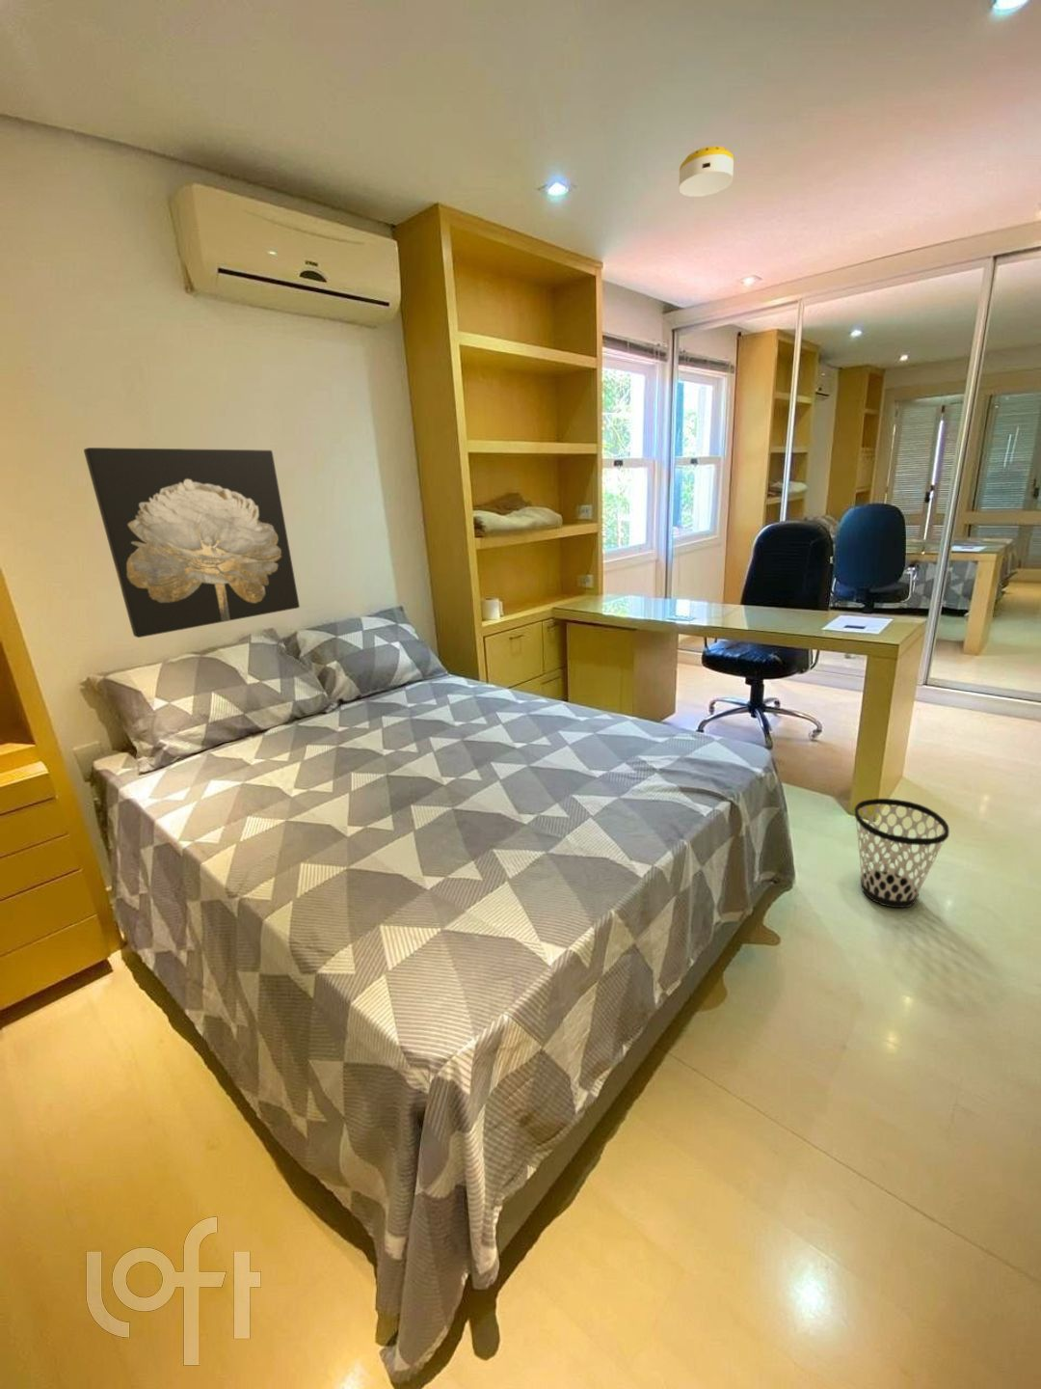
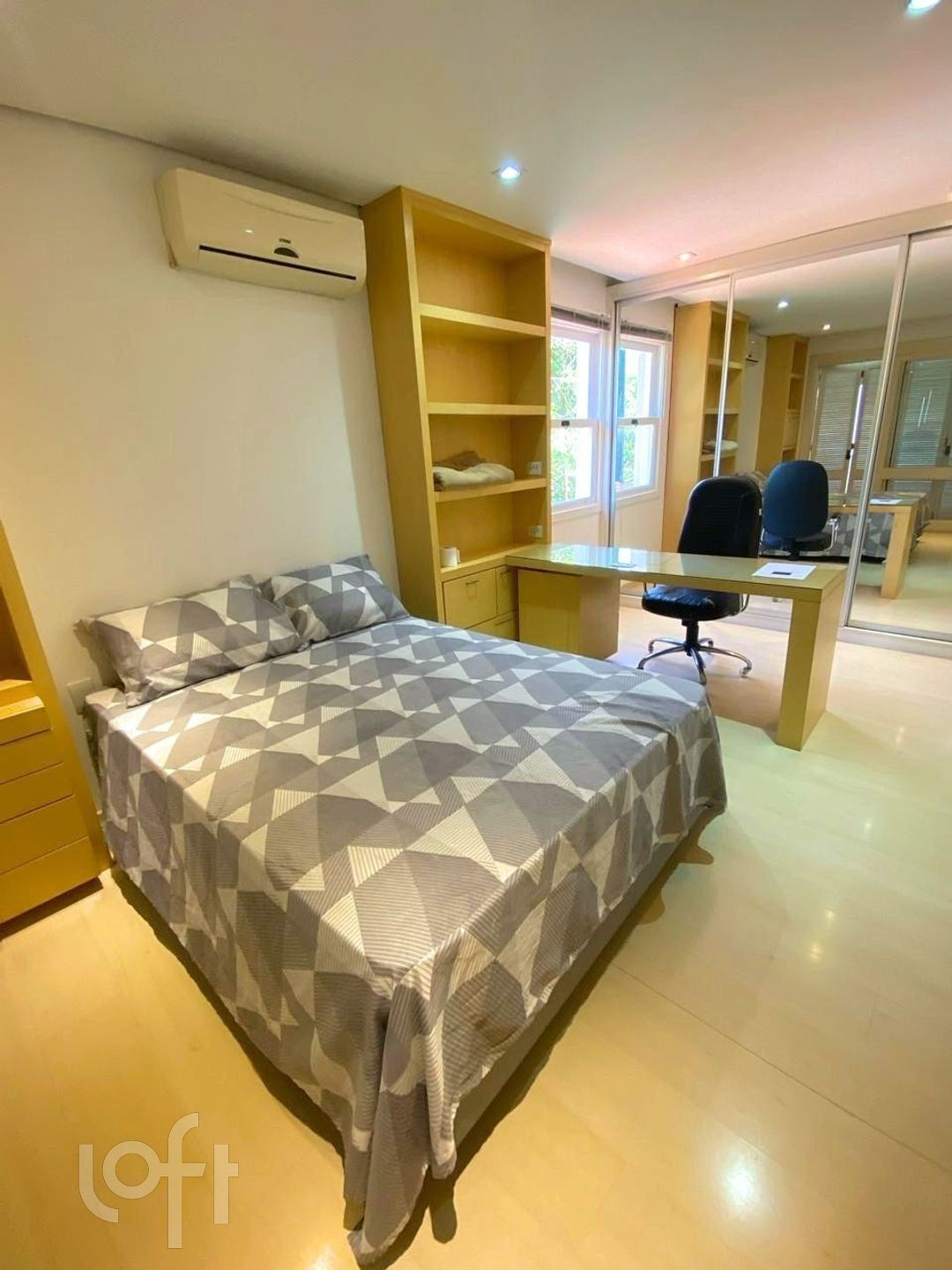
- smoke detector (705, 171)
- wastebasket (893, 855)
- wall art (206, 538)
